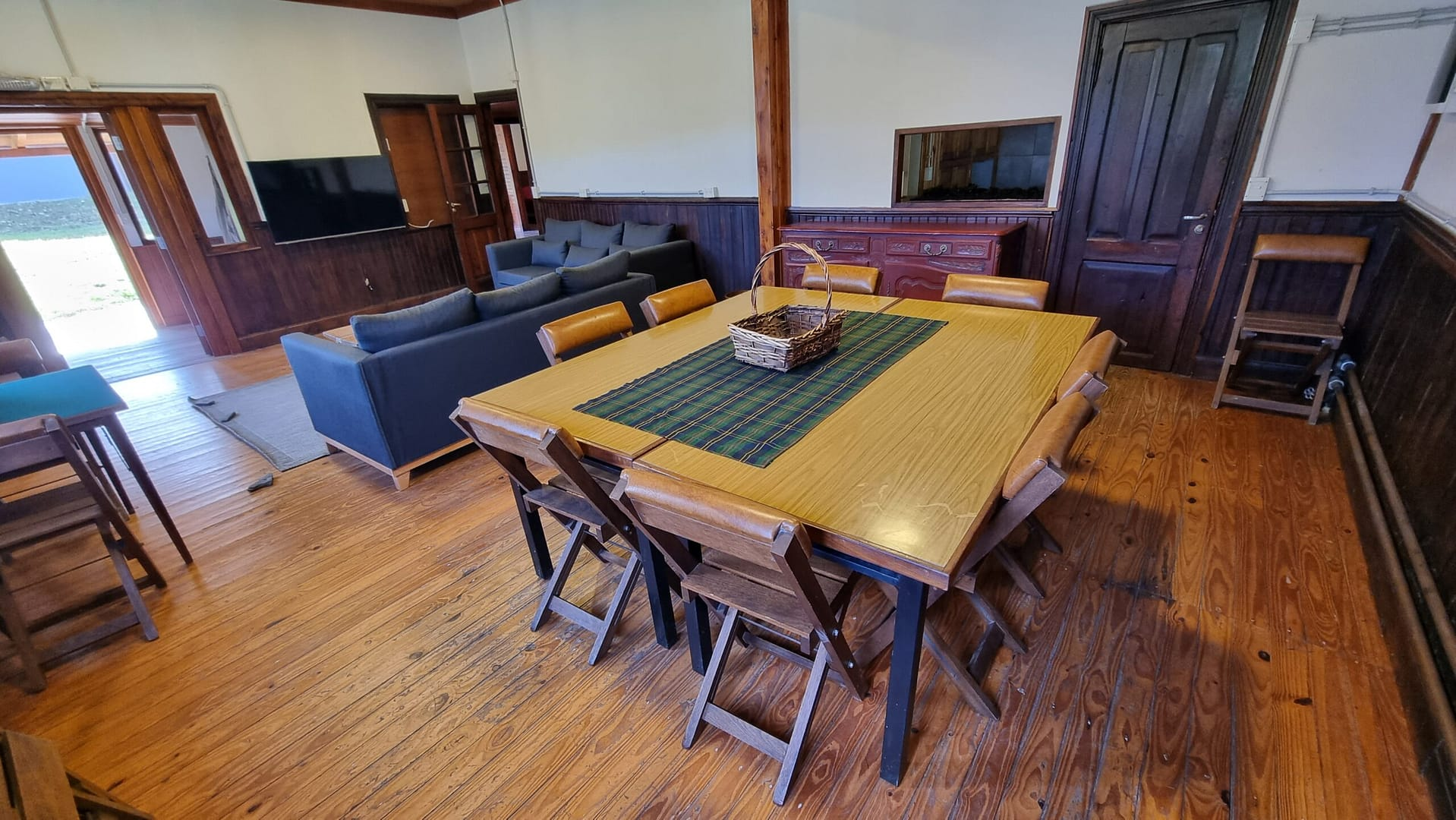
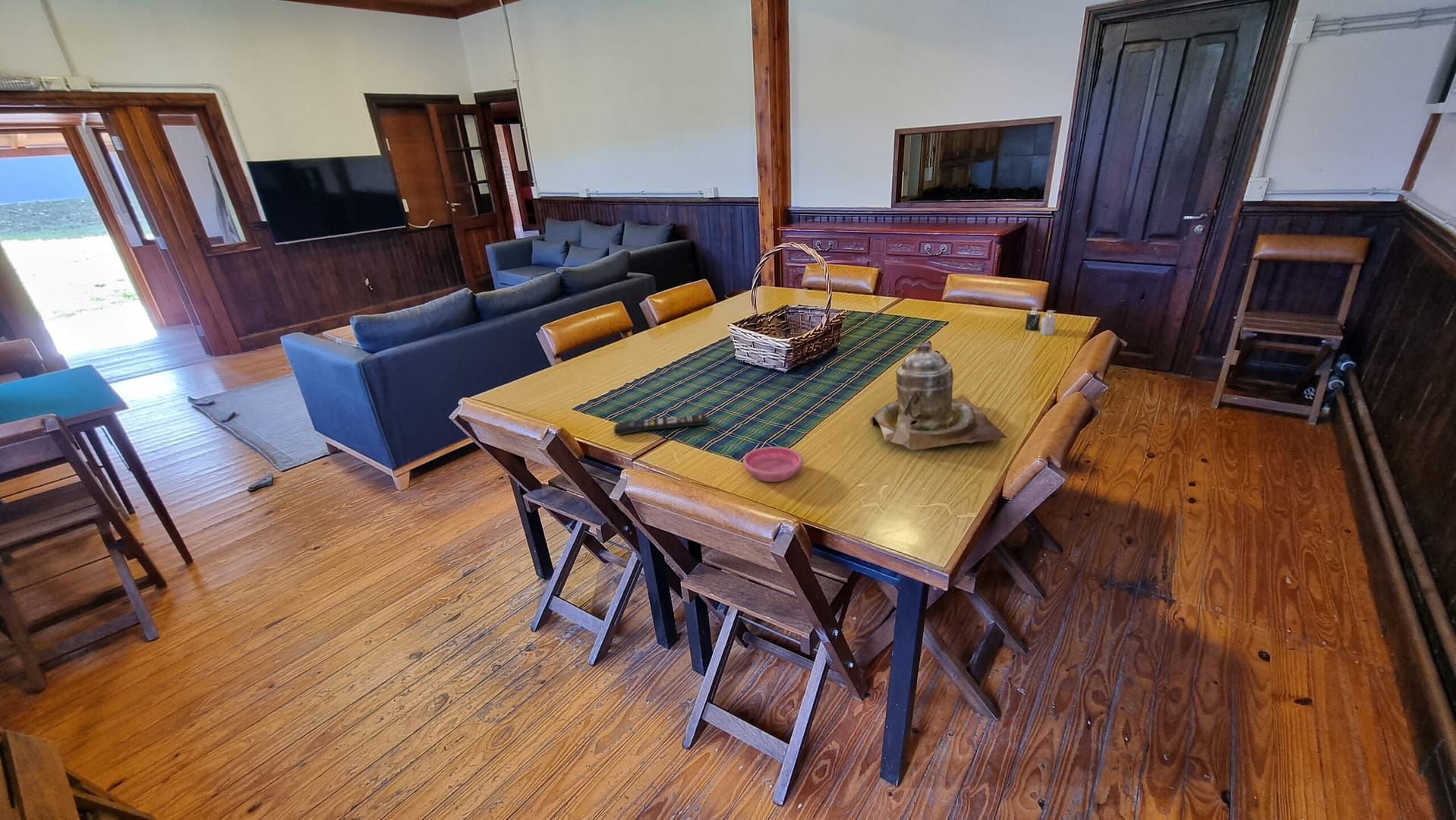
+ teapot (931, 384)
+ saucer (773, 465)
+ candle (1042, 320)
+ remote control (660, 424)
